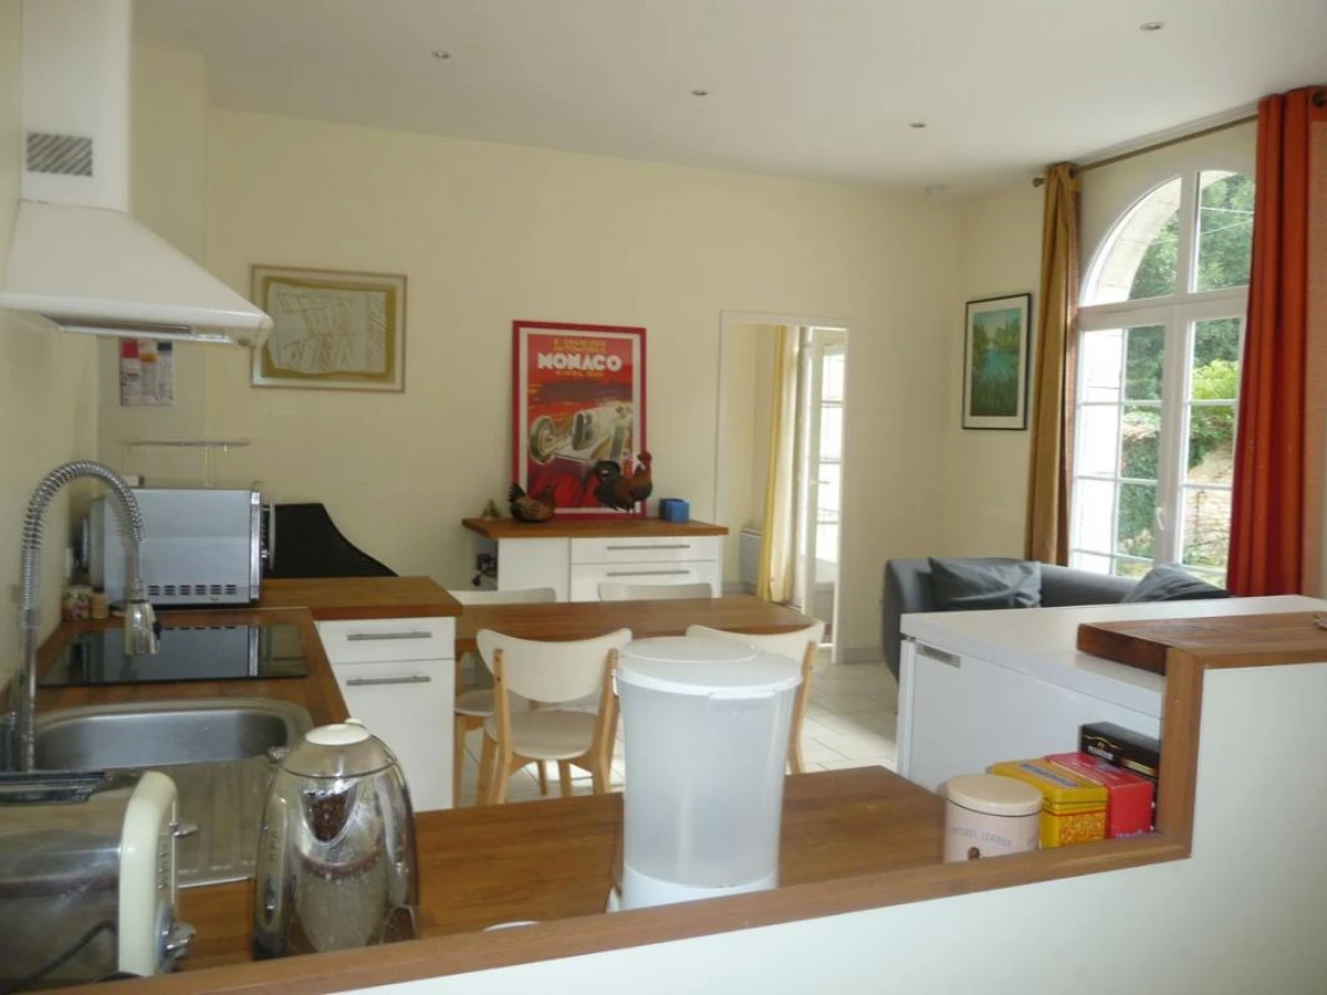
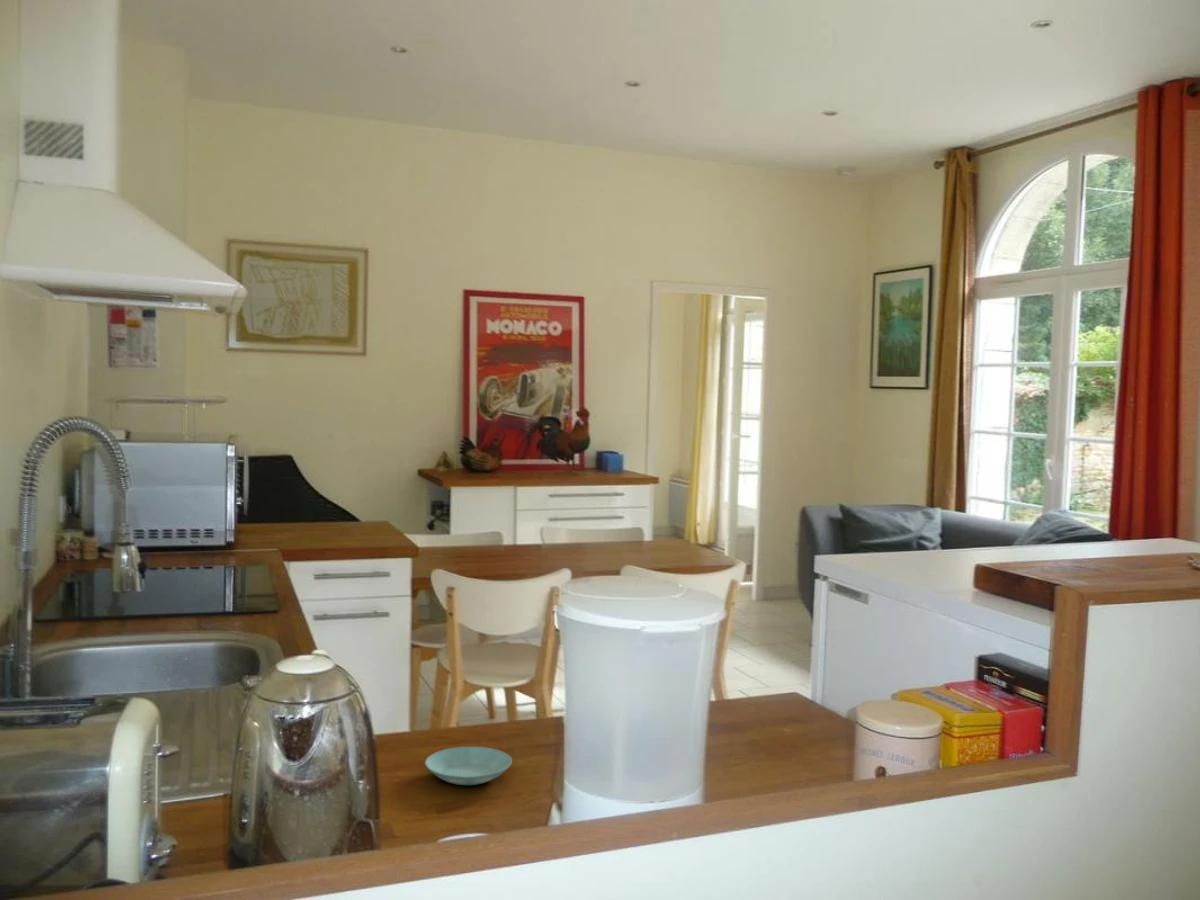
+ saucer (468, 768)
